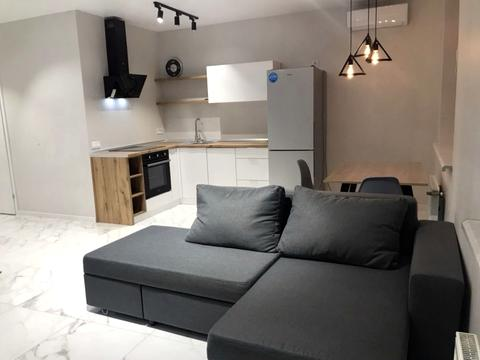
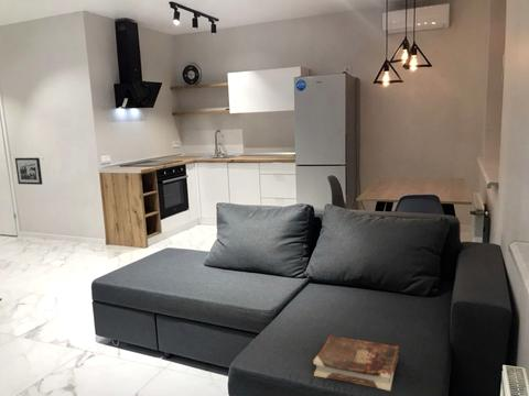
+ picture frame (28, 170)
+ book (357, 359)
